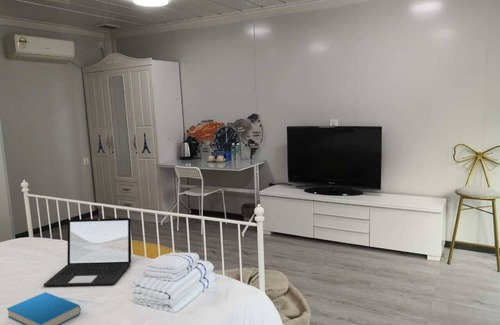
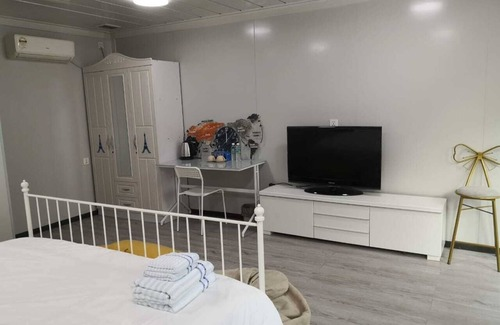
- laptop (89, 250)
- book (44, 310)
